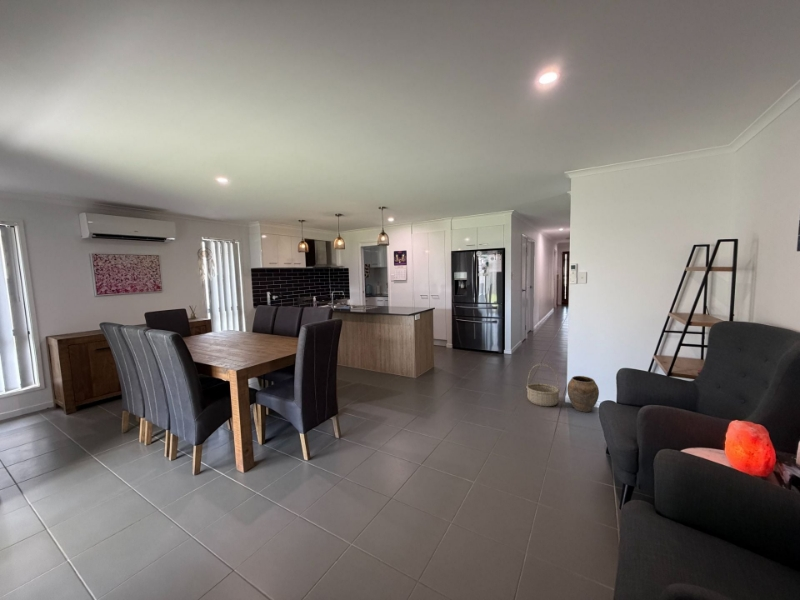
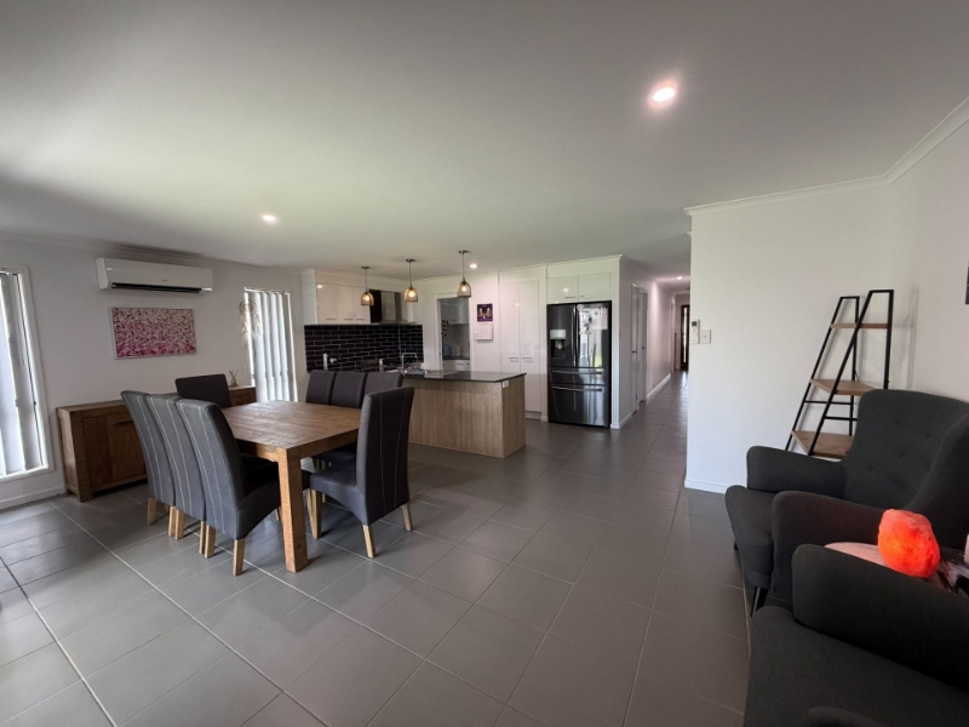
- vase (582, 394)
- basket (542, 384)
